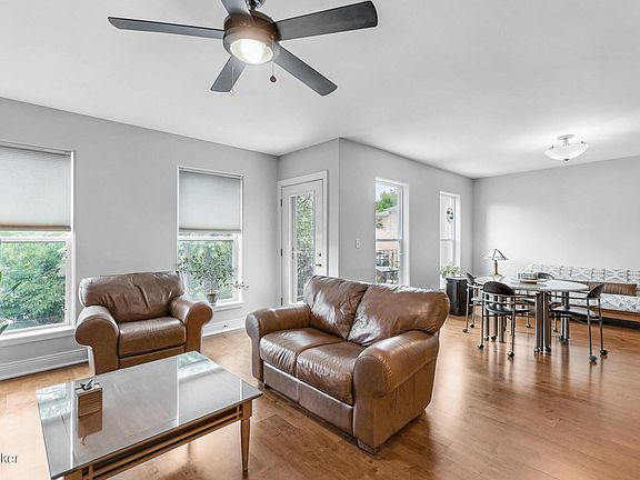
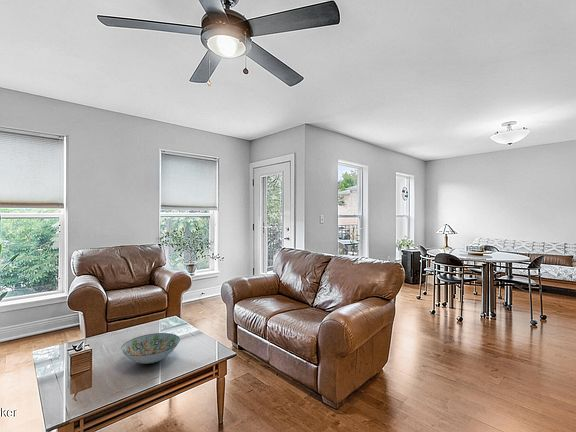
+ decorative bowl (151, 351)
